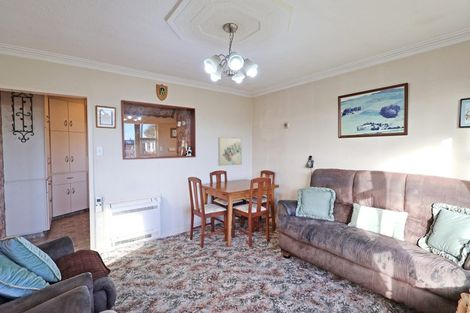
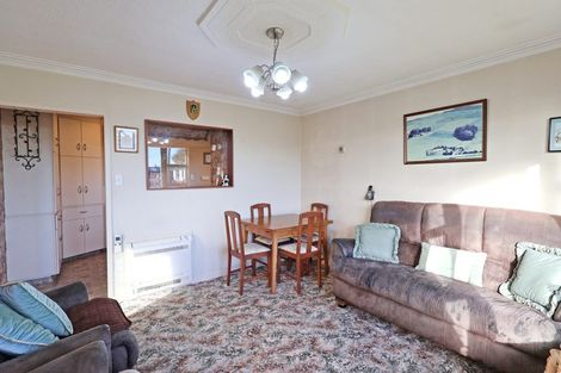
- wall art (230, 151)
